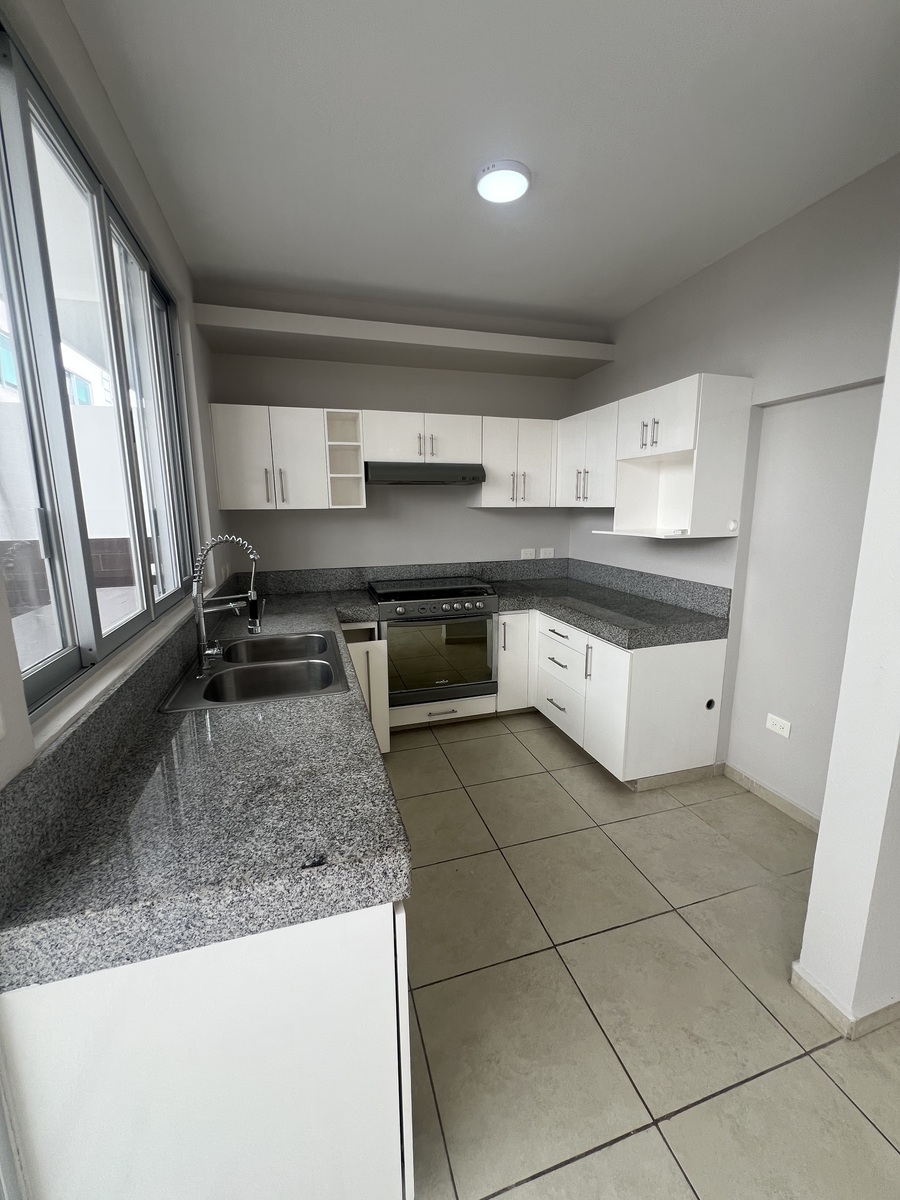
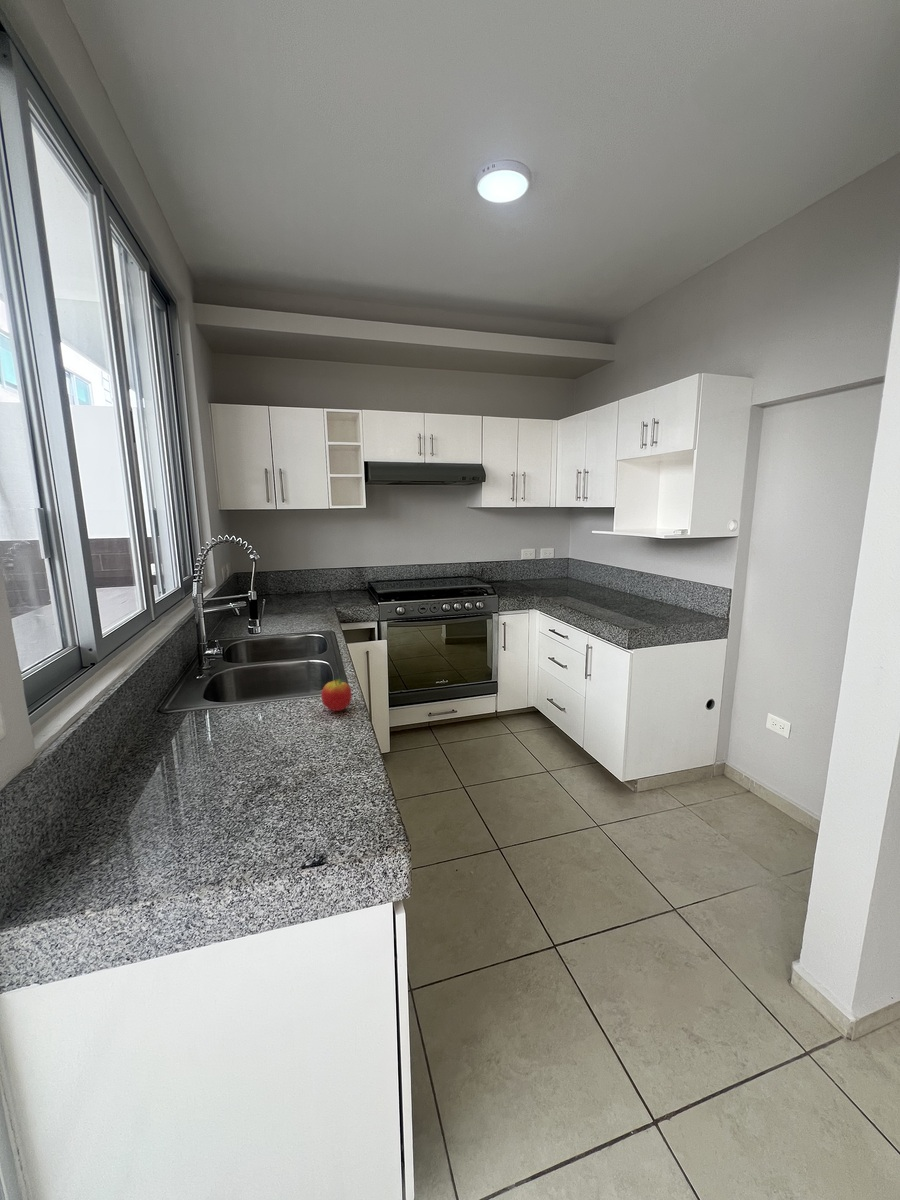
+ apple (336, 693)
